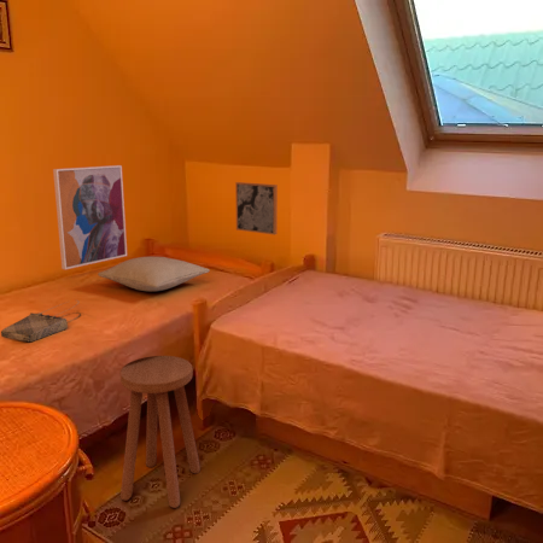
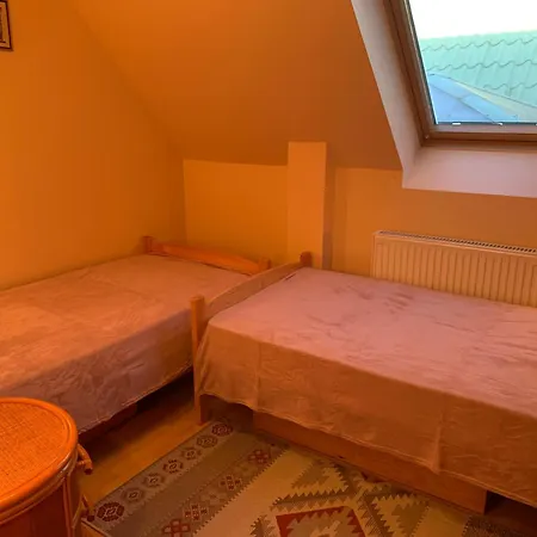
- pillow (153, 272)
- wall art (92, 215)
- tote bag (48, 319)
- wall art (256, 208)
- stool (160, 428)
